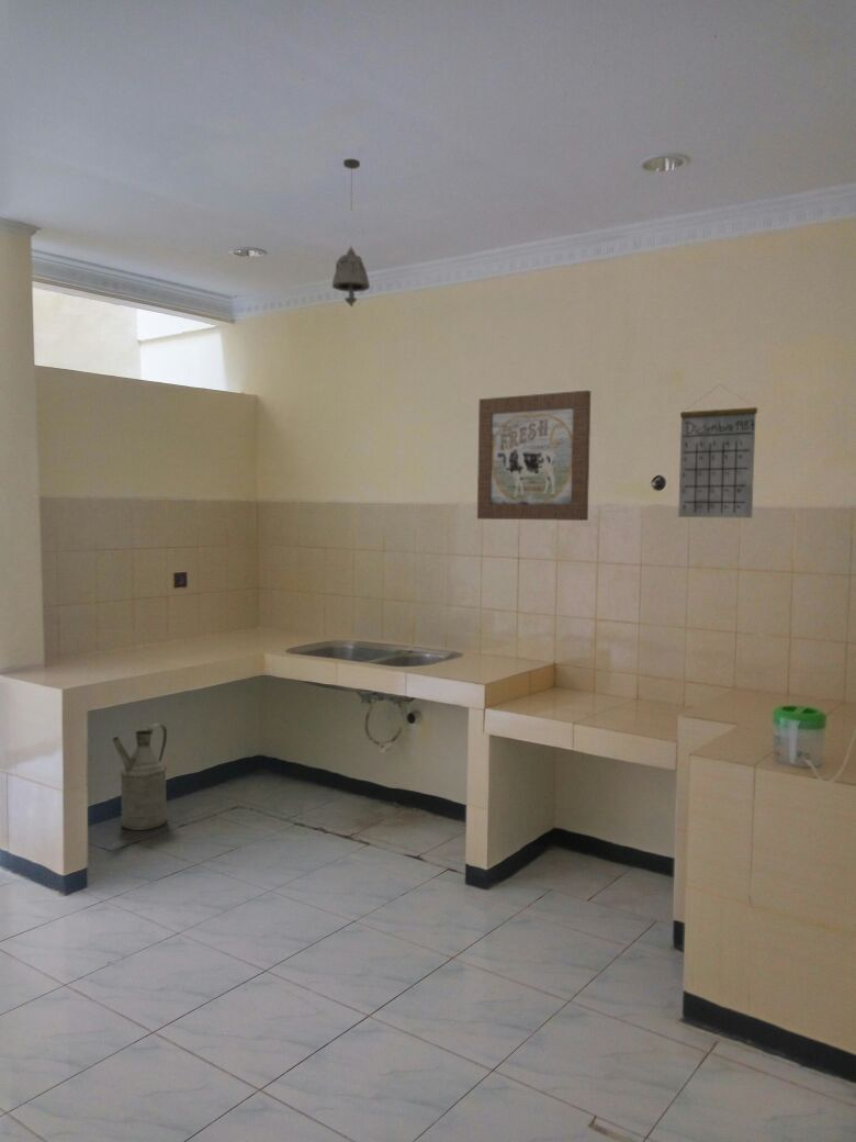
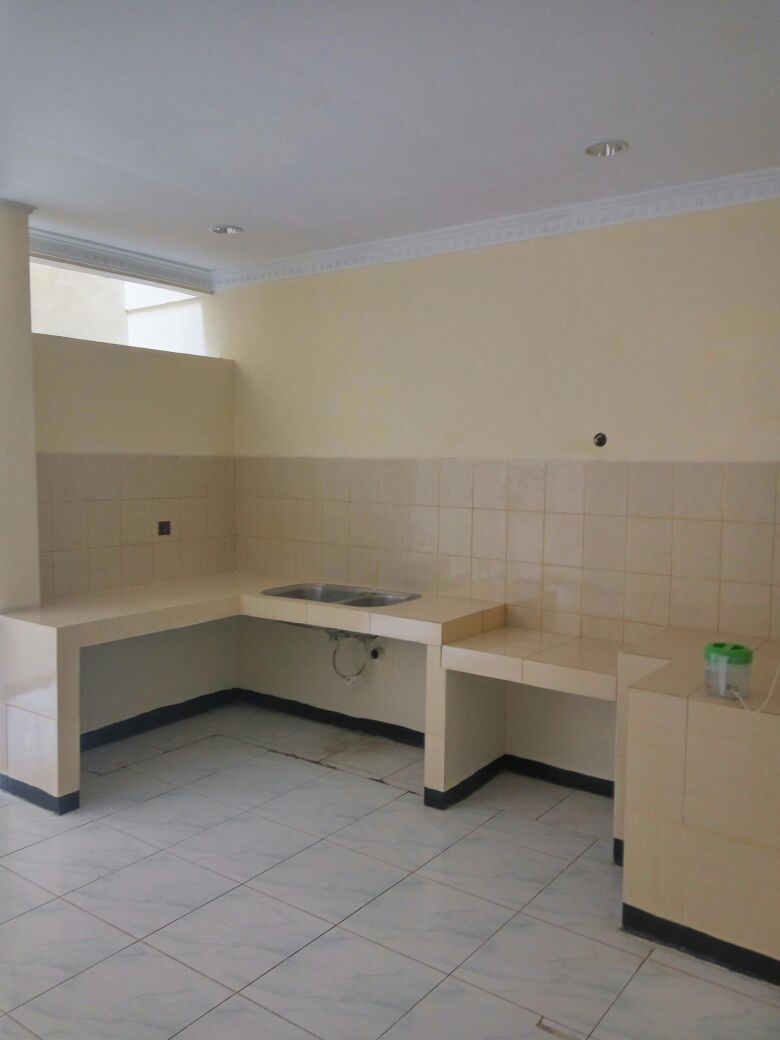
- wall art (531, 457)
- calendar (717, 450)
- pendant light (350, 247)
- watering can (140, 775)
